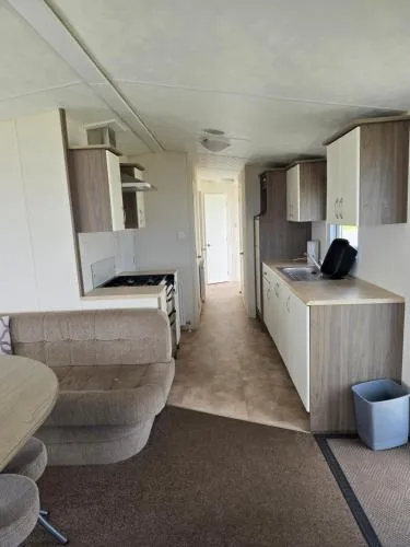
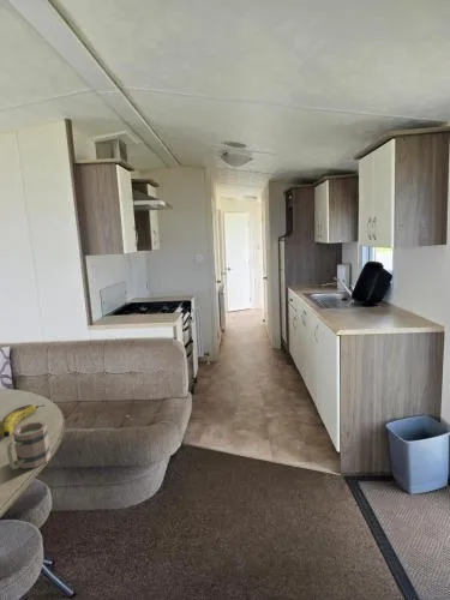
+ mug (26, 448)
+ fruit (22, 419)
